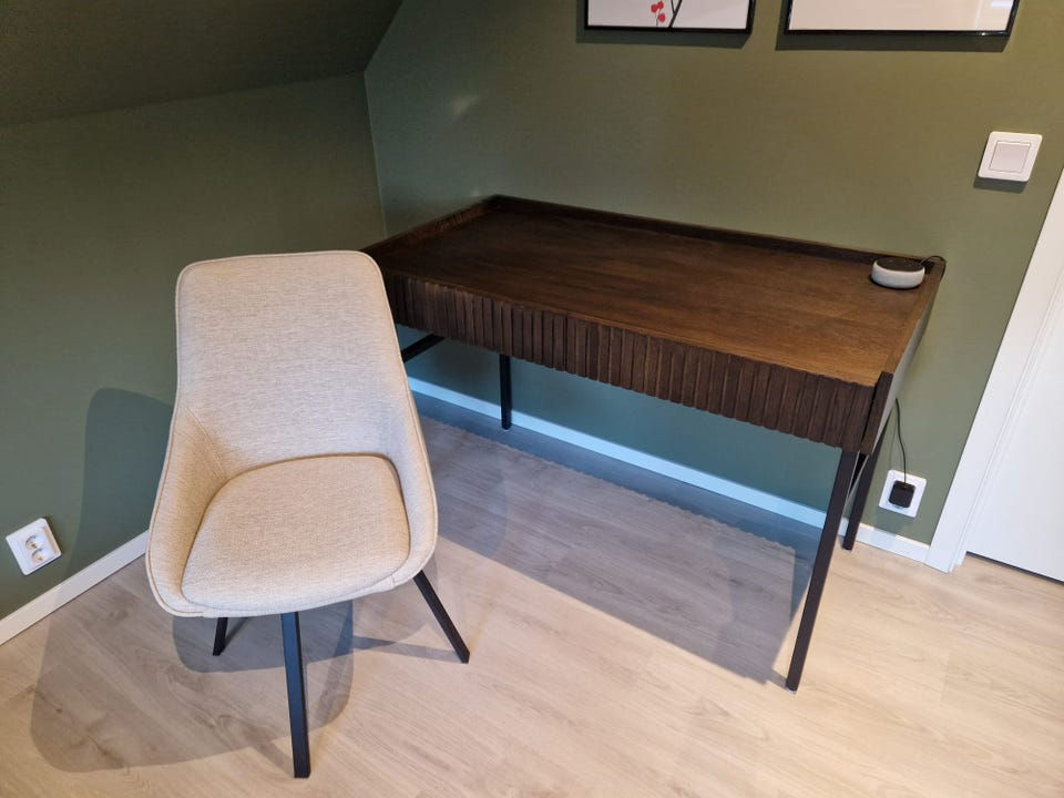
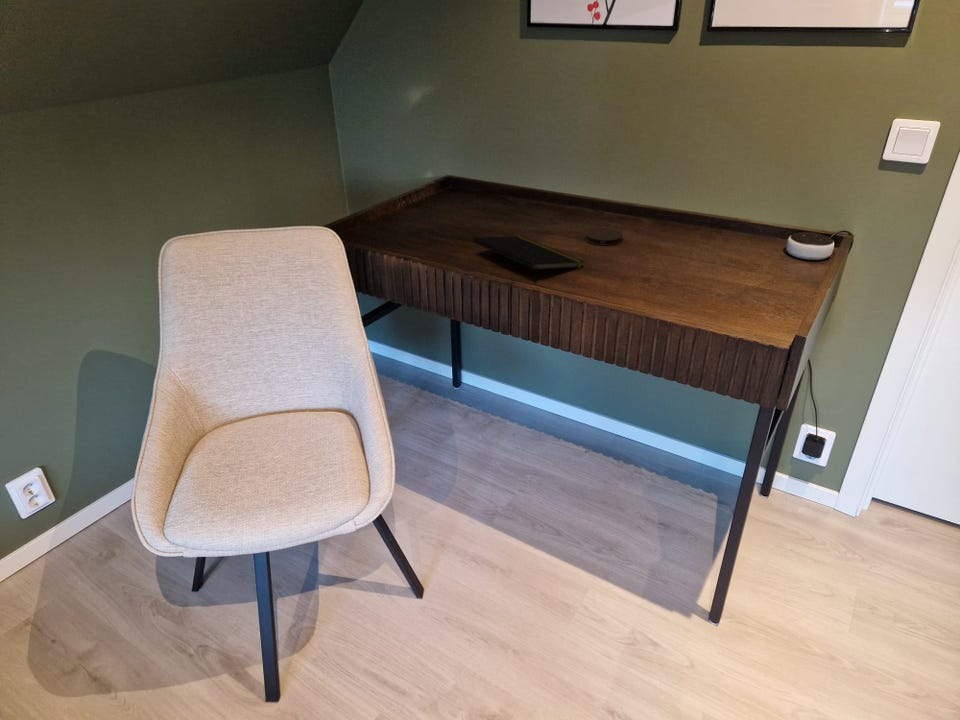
+ notepad (527, 251)
+ coaster (603, 236)
